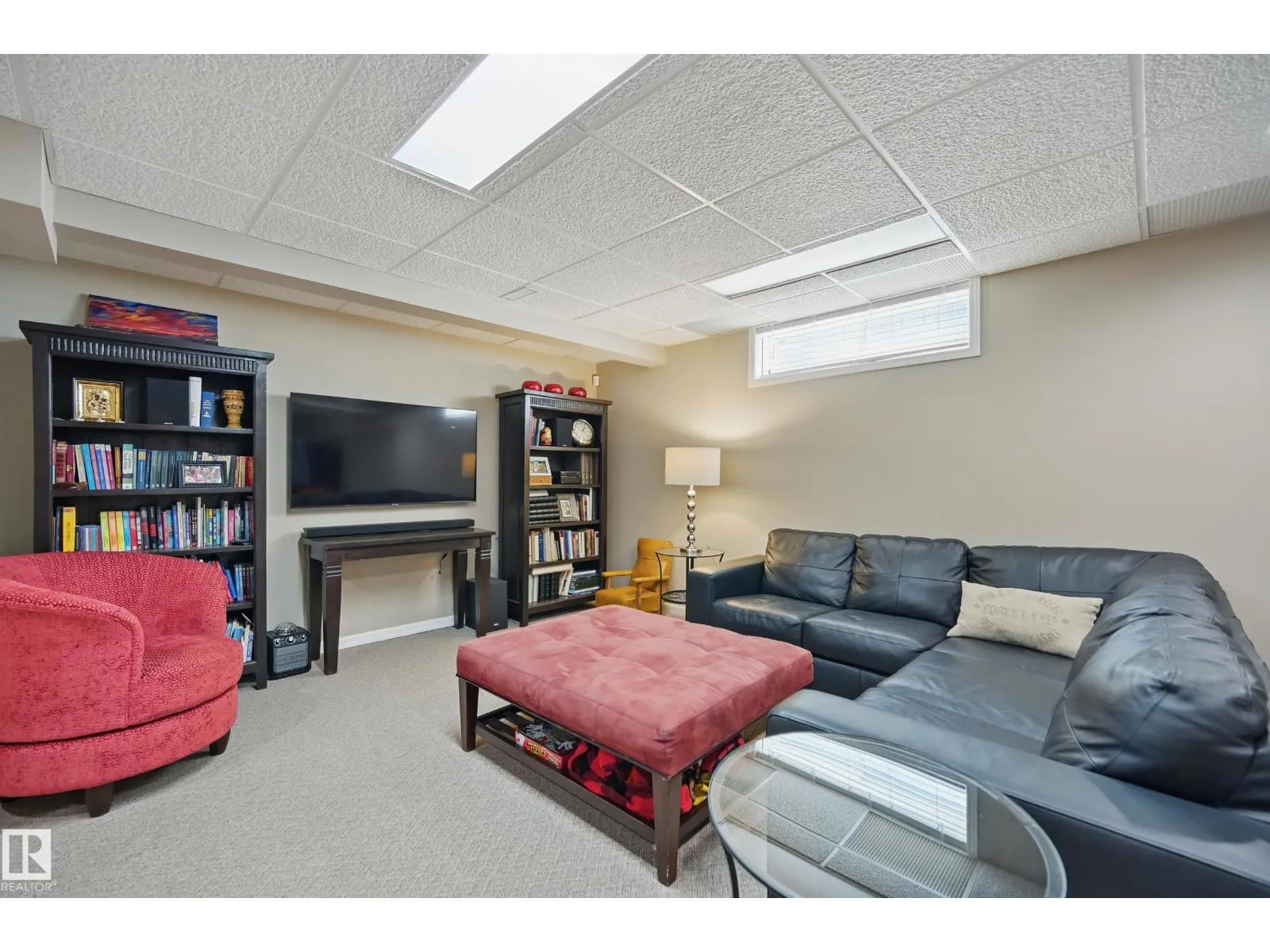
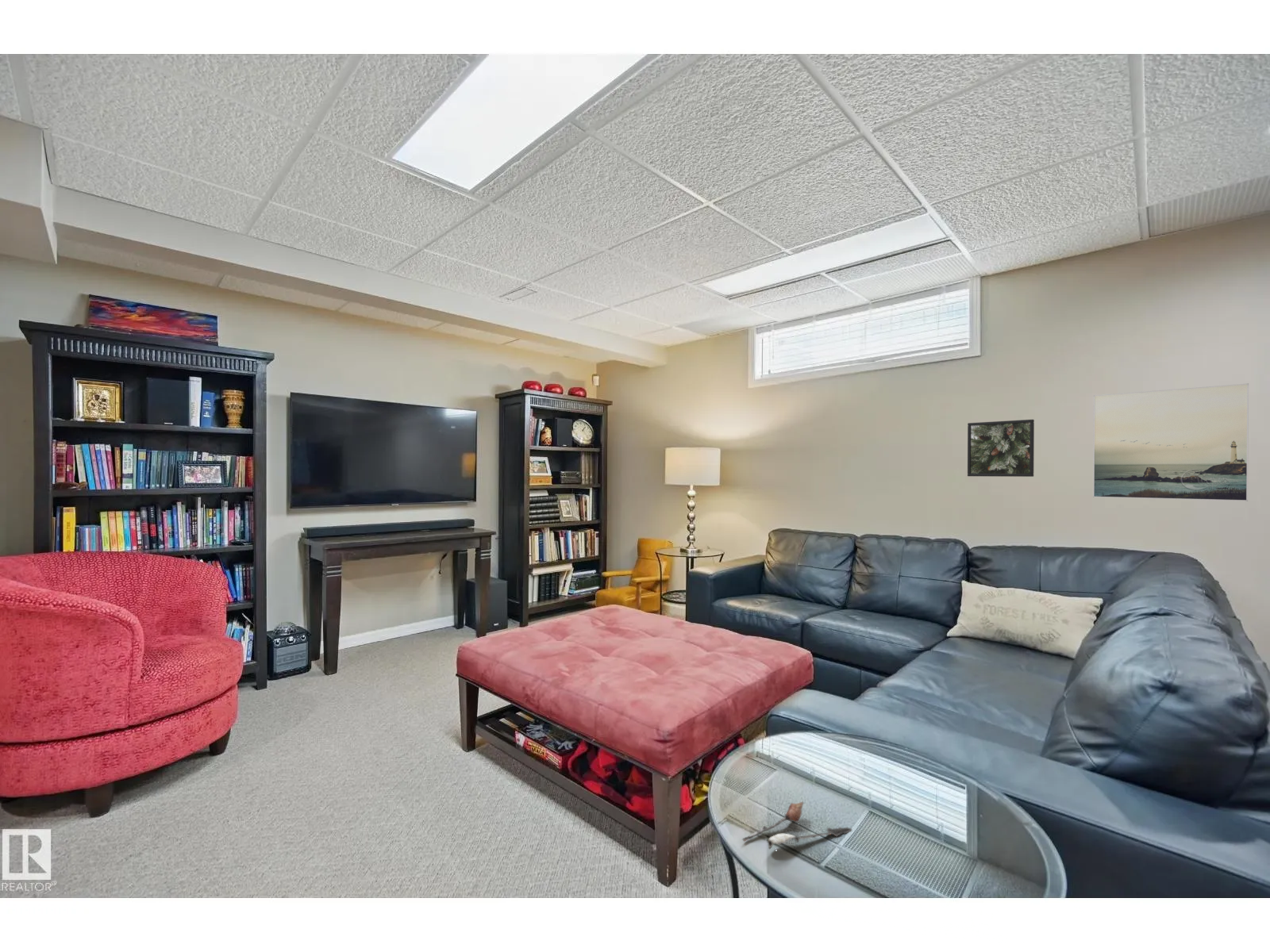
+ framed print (999, 448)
+ spoon (798, 821)
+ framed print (1164, 444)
